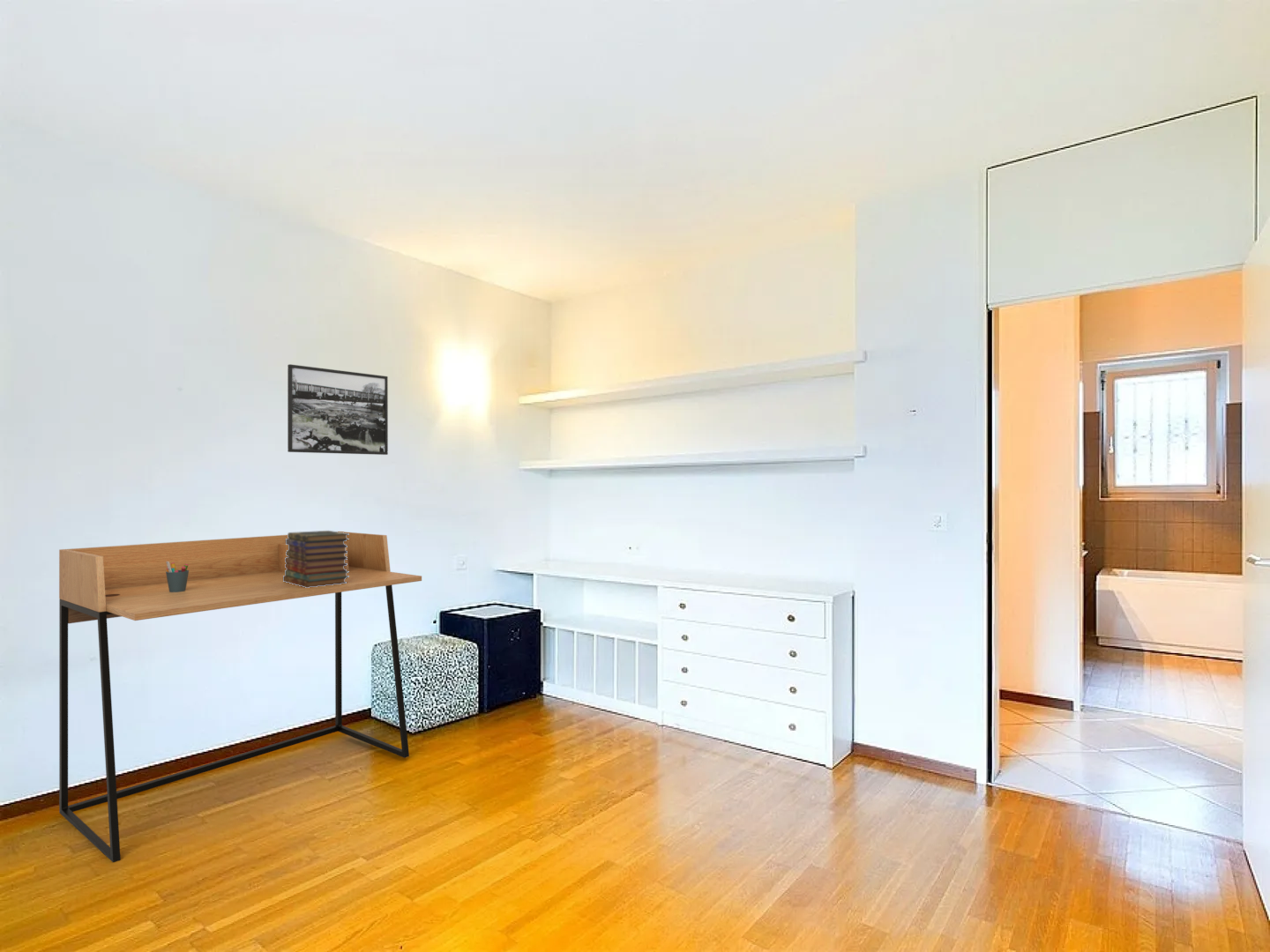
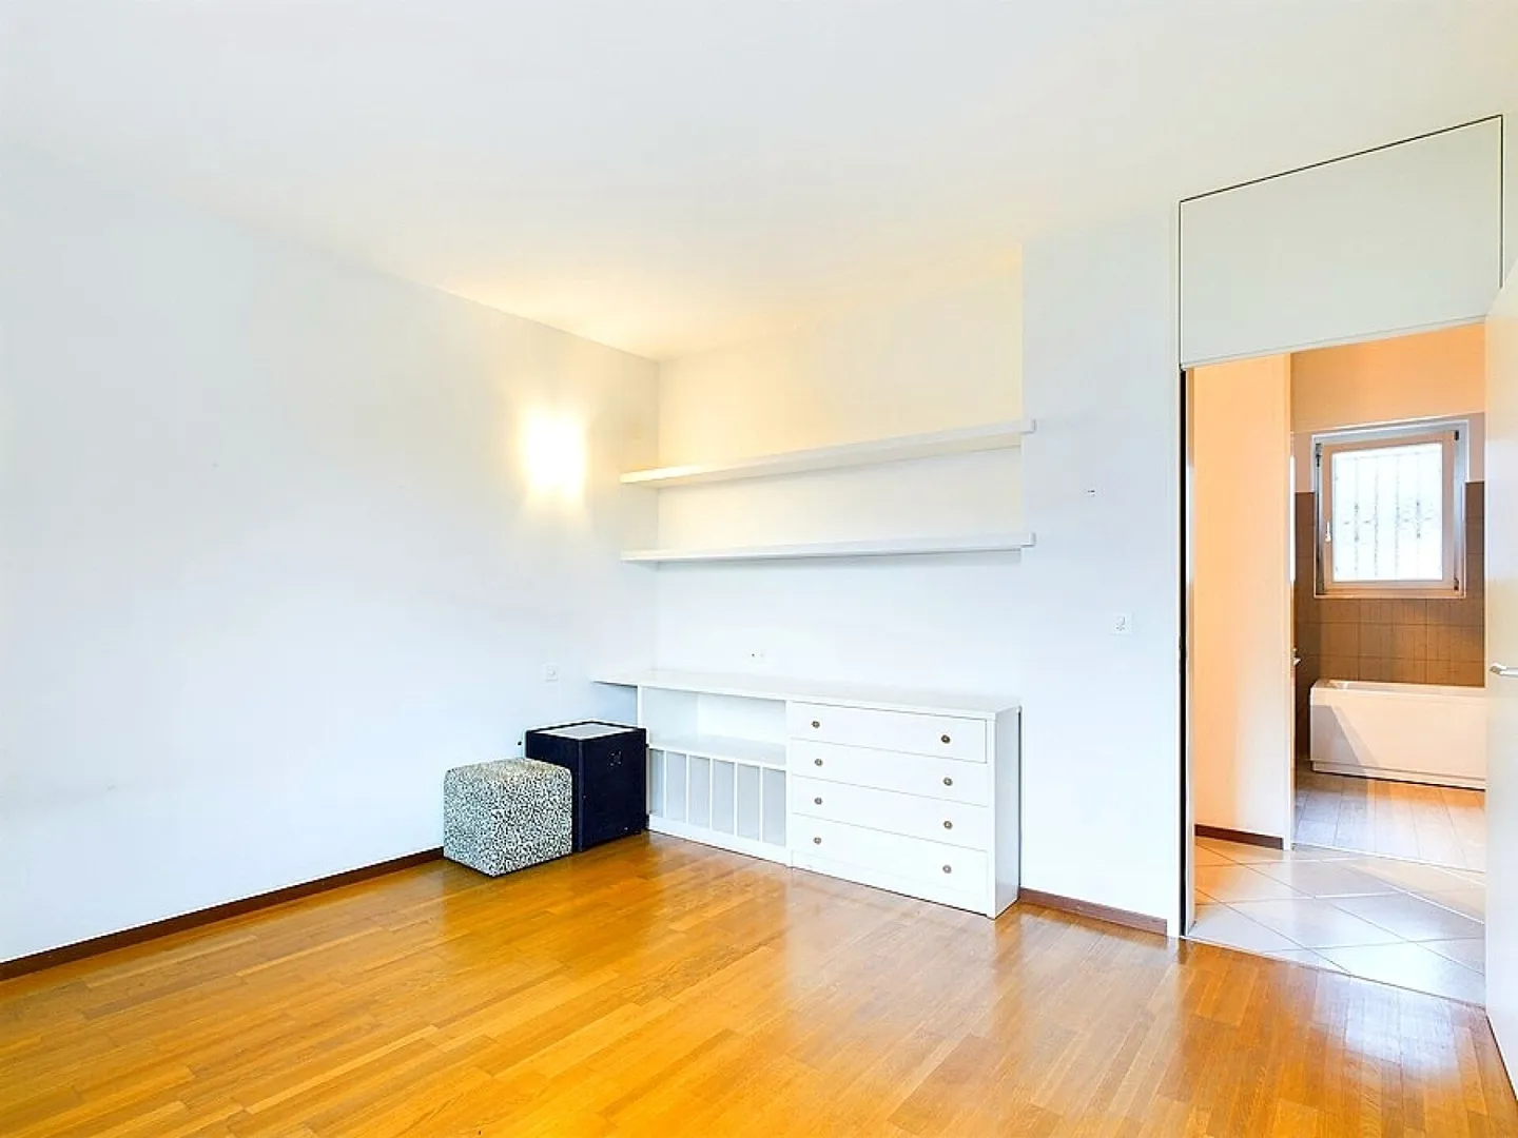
- pen holder (177, 575)
- book stack (317, 557)
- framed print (340, 412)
- desk (246, 605)
